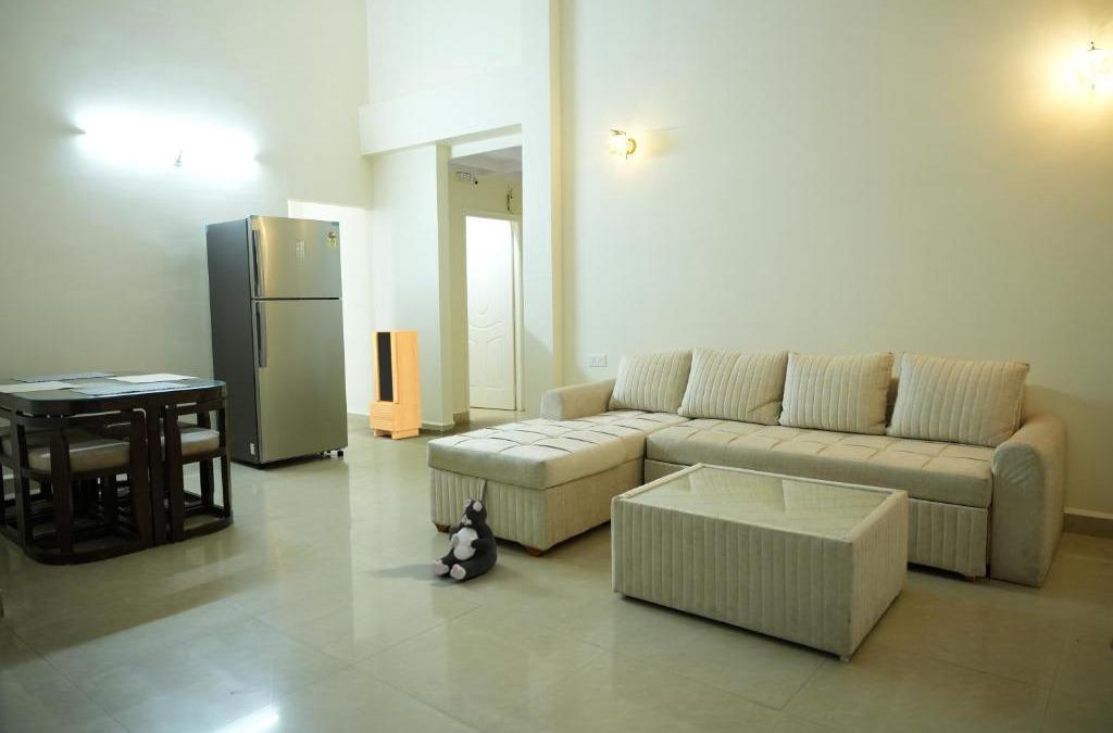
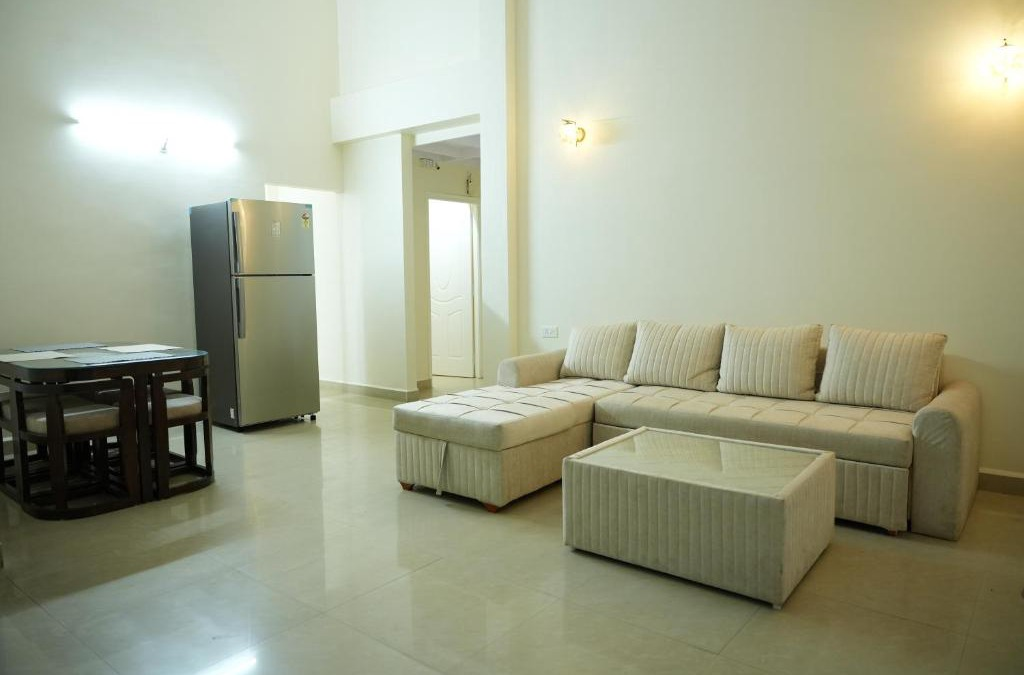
- plush toy (467, 535)
- storage cabinet (393, 383)
